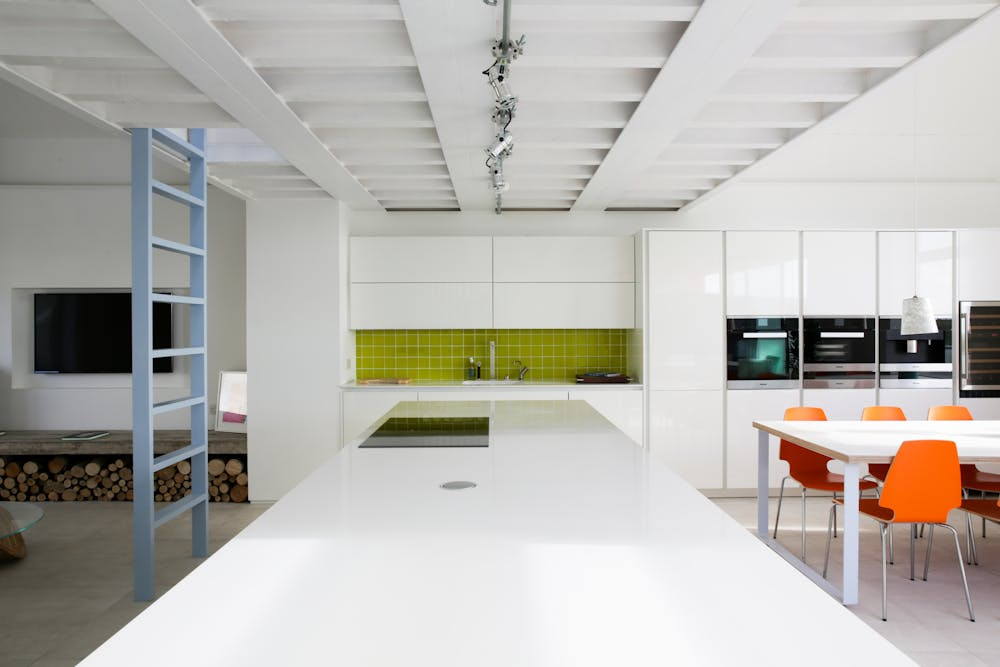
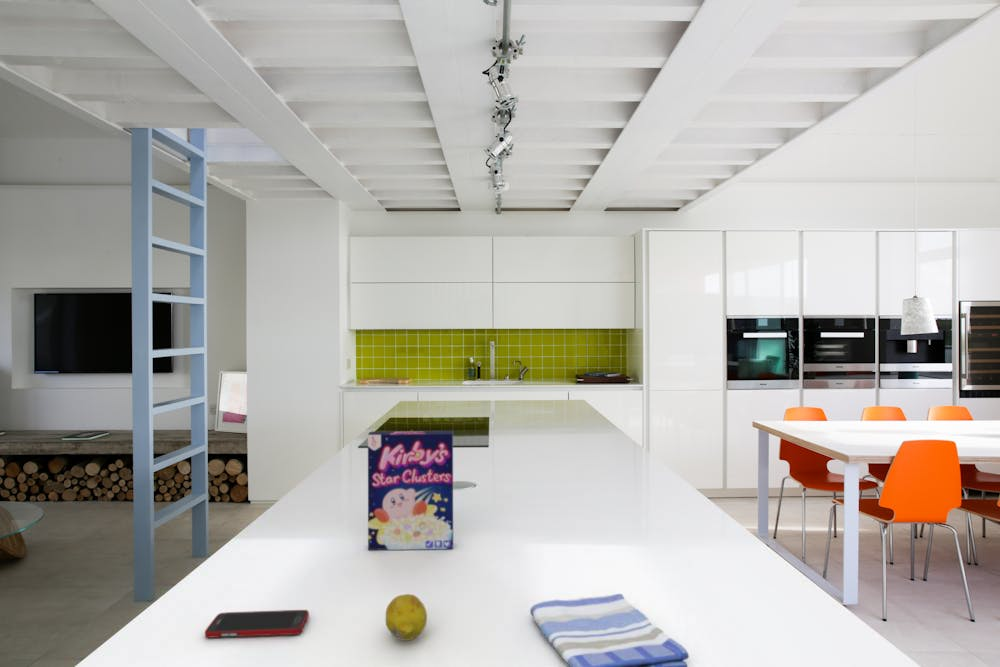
+ cell phone (258, 623)
+ dish towel (603, 631)
+ cereal box (411, 488)
+ fruit (406, 617)
